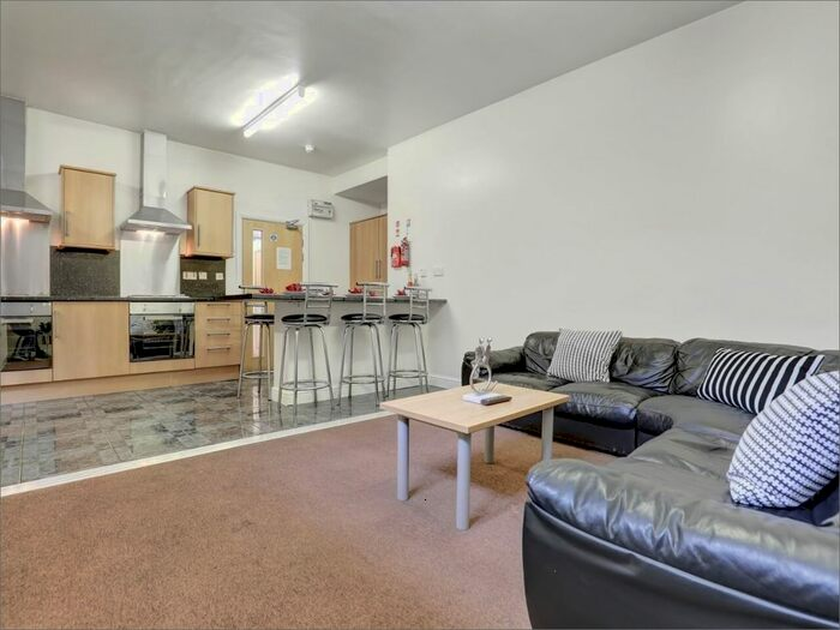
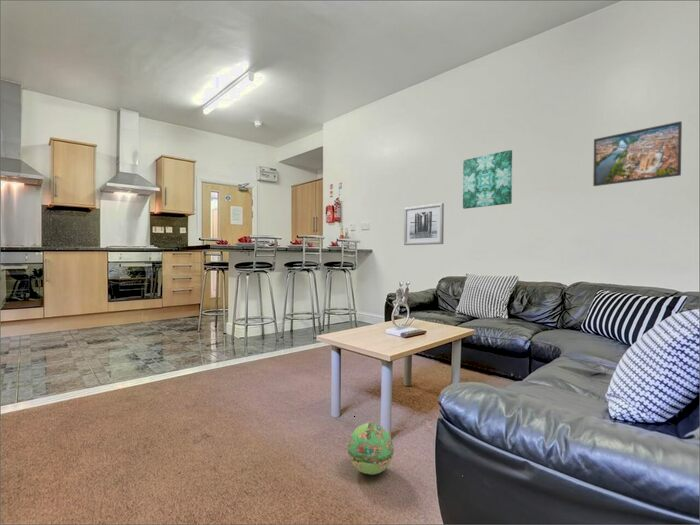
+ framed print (634, 156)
+ ball (370, 448)
+ wall art (422, 225)
+ wall art (486, 180)
